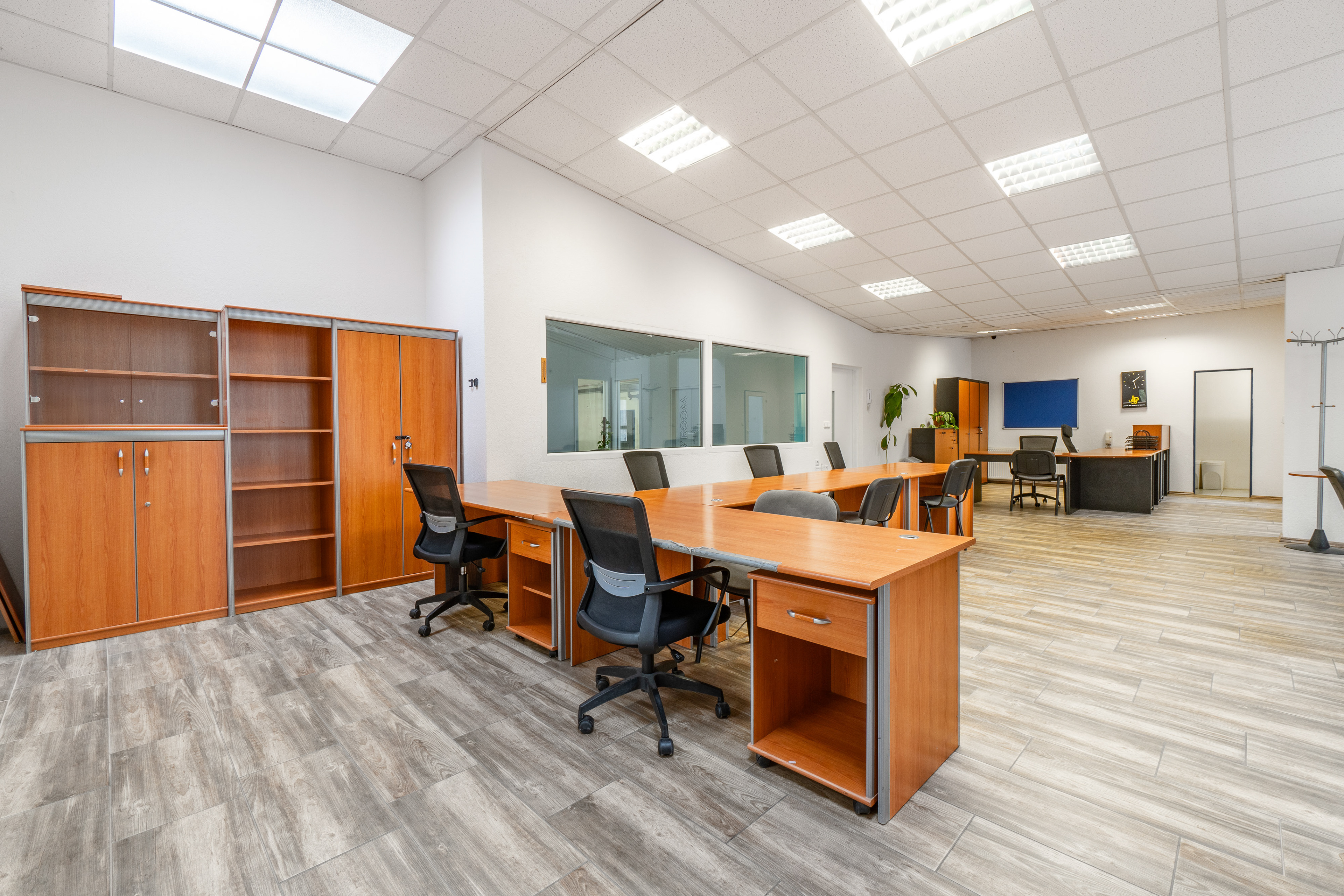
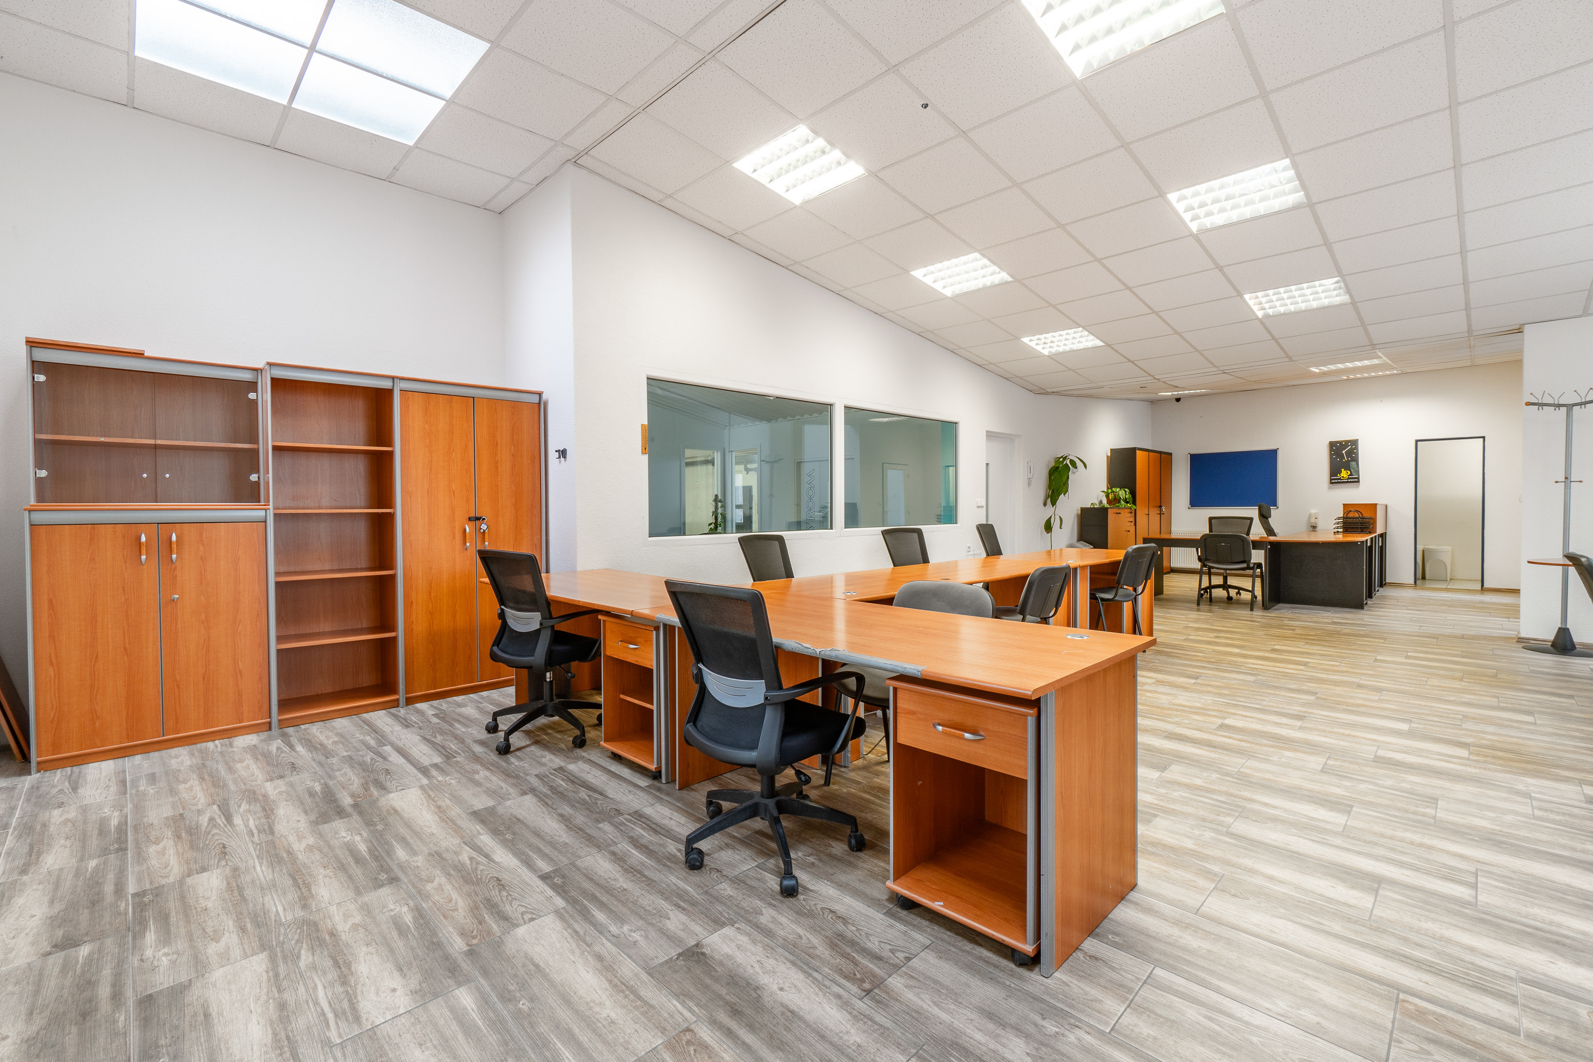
+ smoke detector (925, 105)
